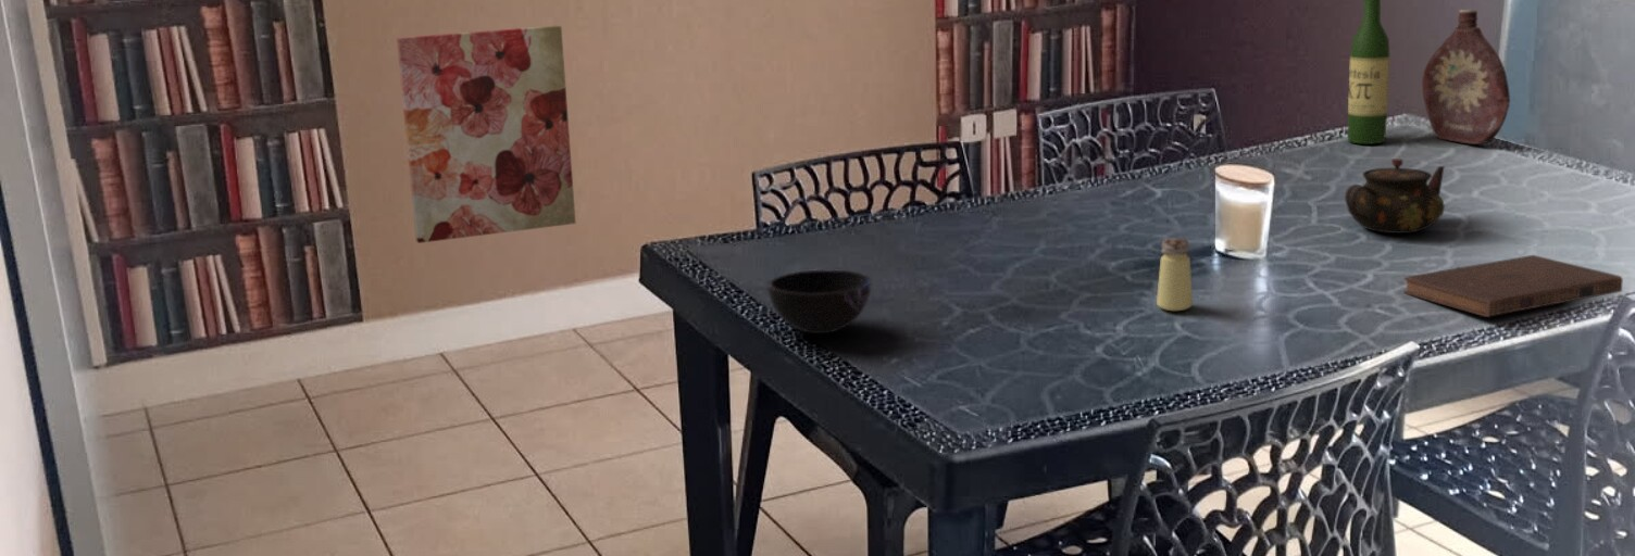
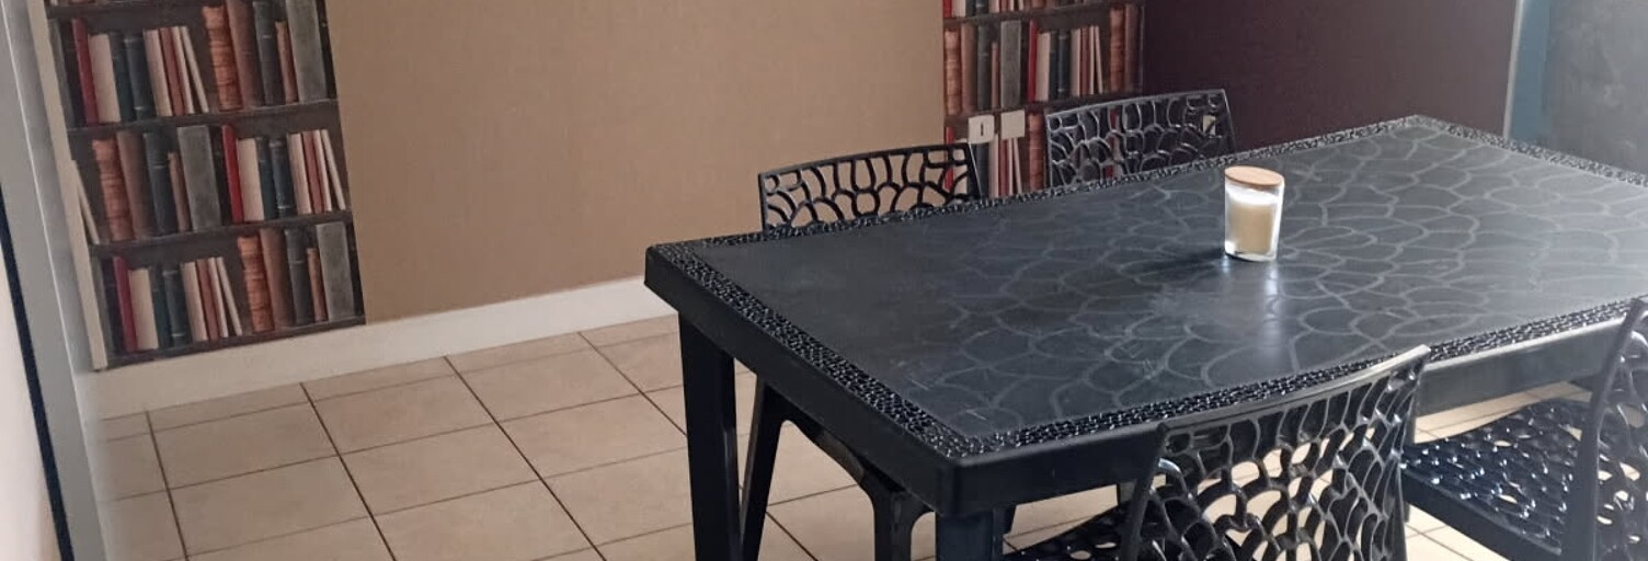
- wall art (488, 132)
- saltshaker (1174, 273)
- bowl (820, 306)
- teapot (1397, 192)
- wine bottle (1369, 62)
- book (1512, 285)
- bottle (1466, 76)
